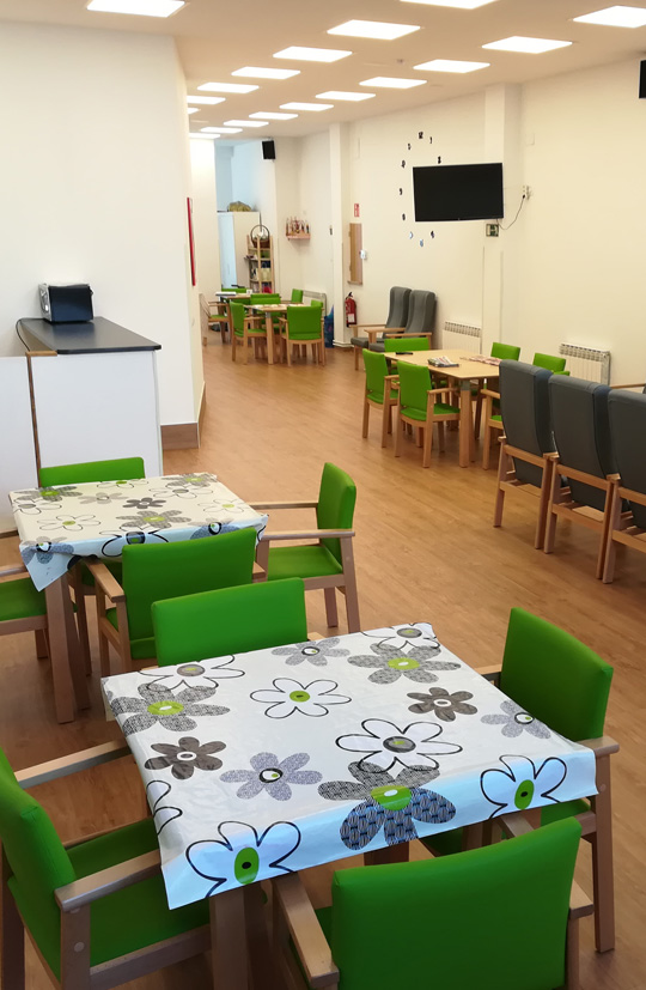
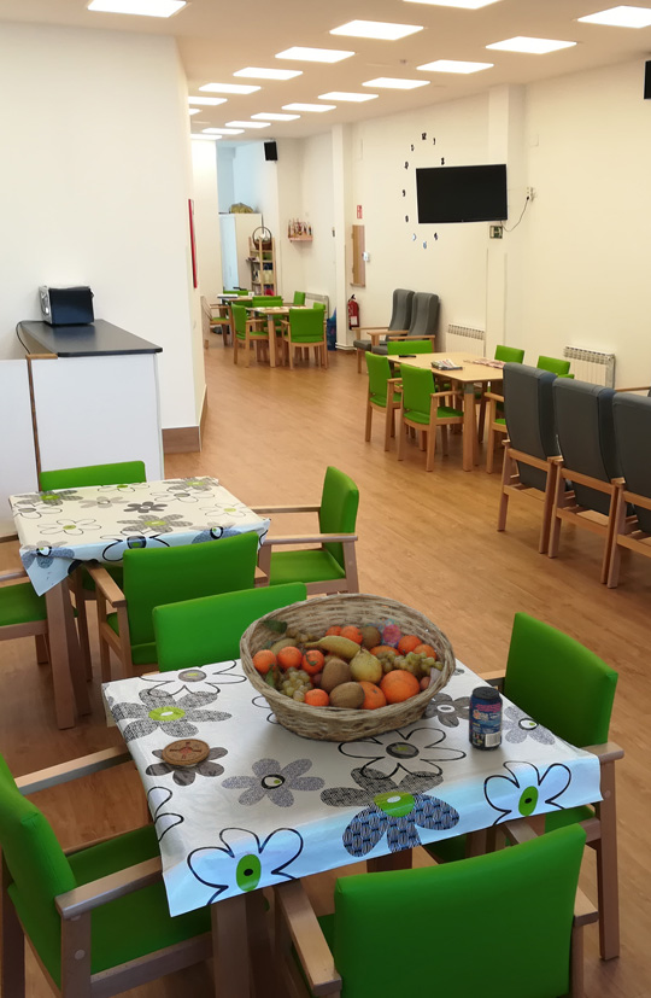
+ beverage can (485, 718)
+ coaster (186, 751)
+ fruit basket (347, 665)
